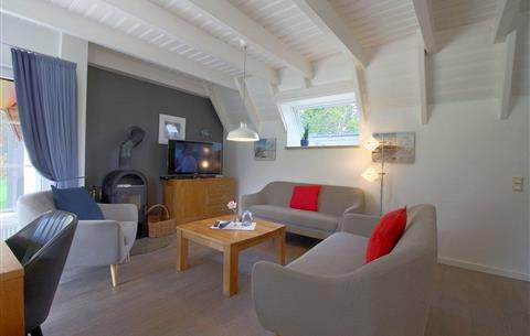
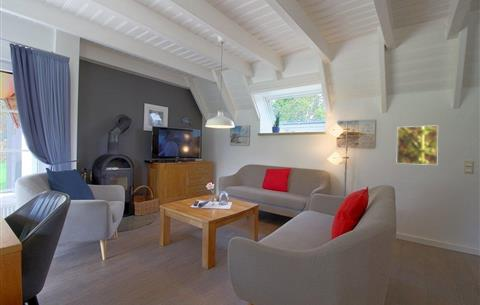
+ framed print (416, 145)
